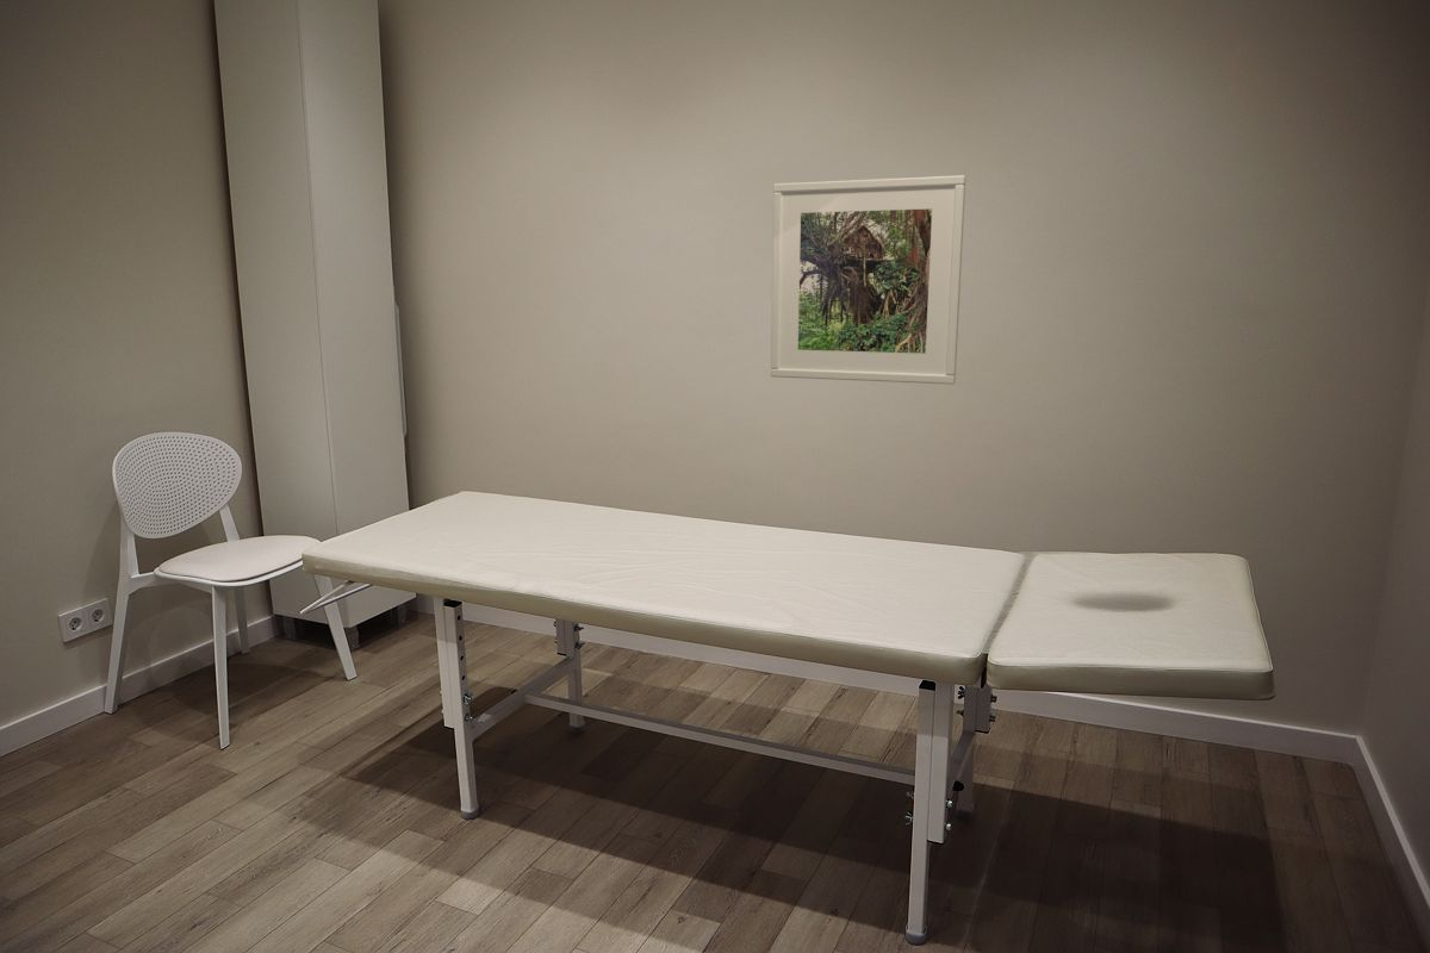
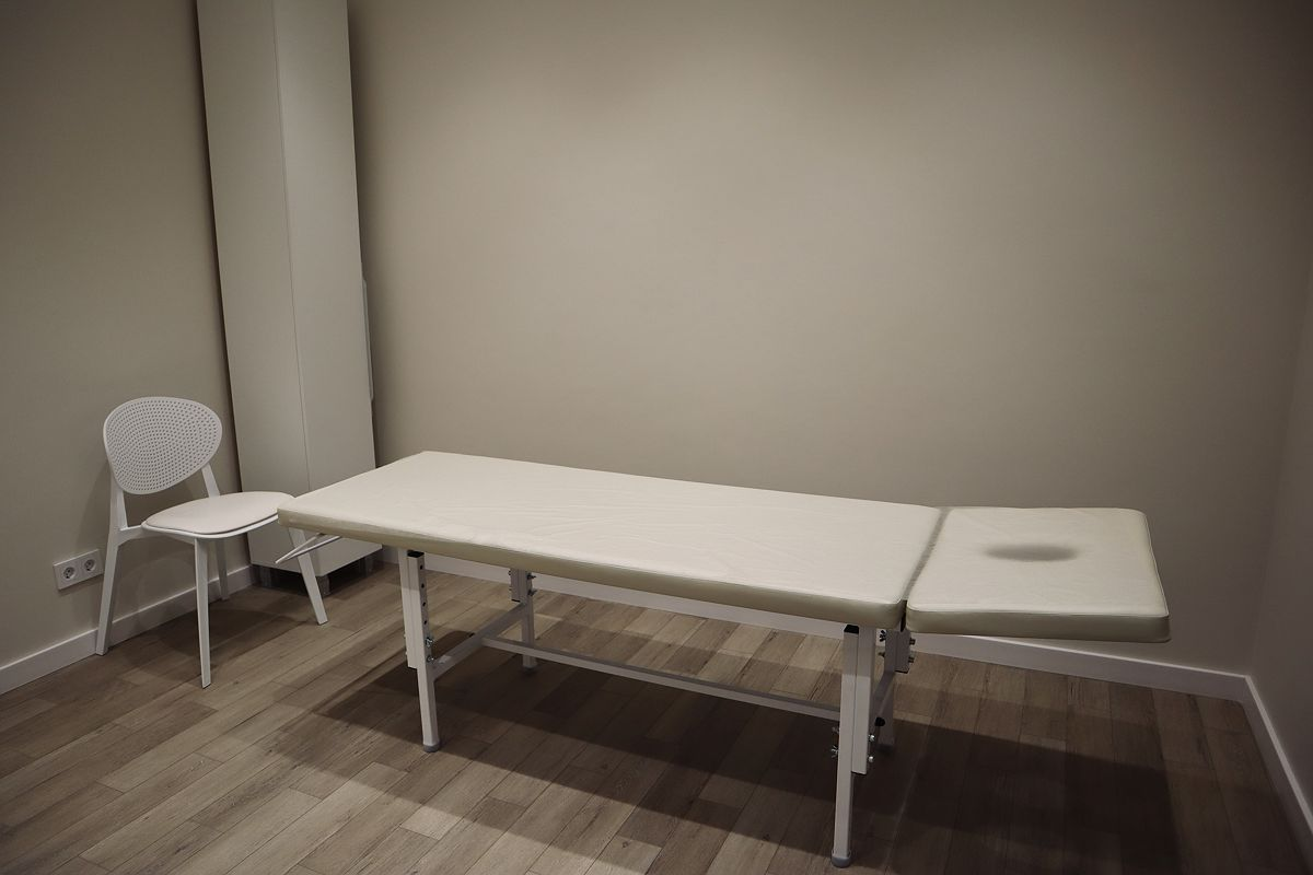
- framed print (863, 281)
